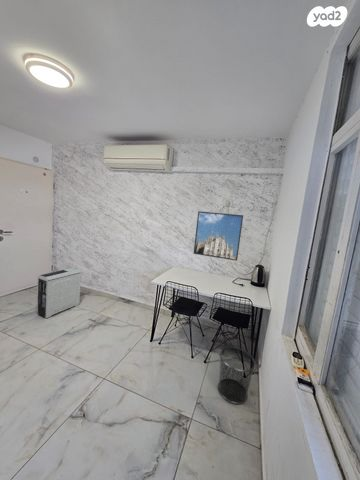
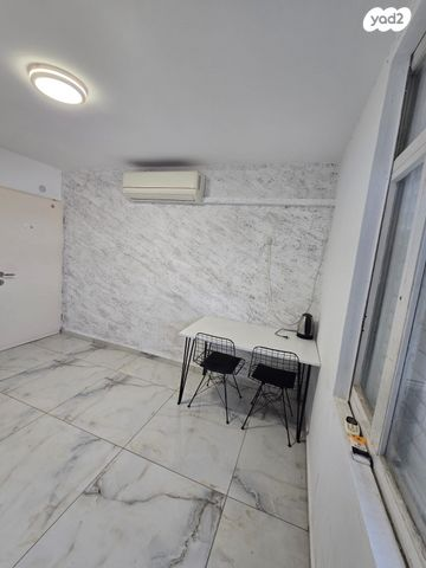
- waste bin (235, 374)
- air purifier (60, 290)
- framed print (217, 235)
